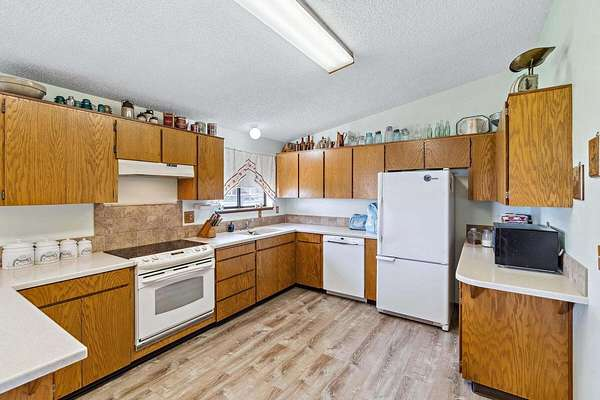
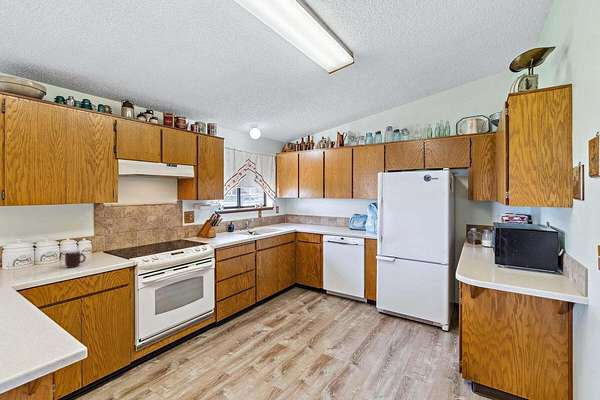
+ mug (75, 258)
